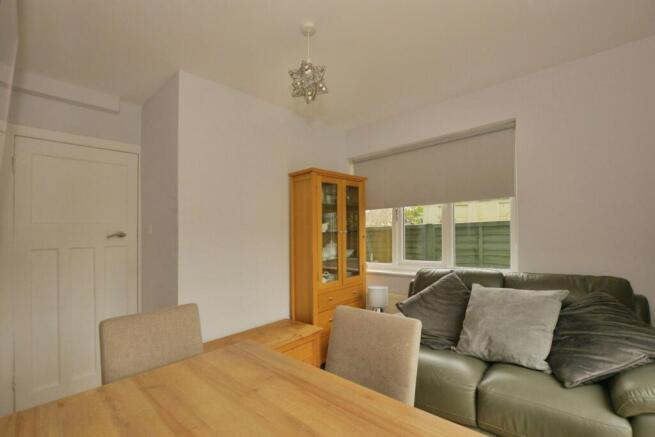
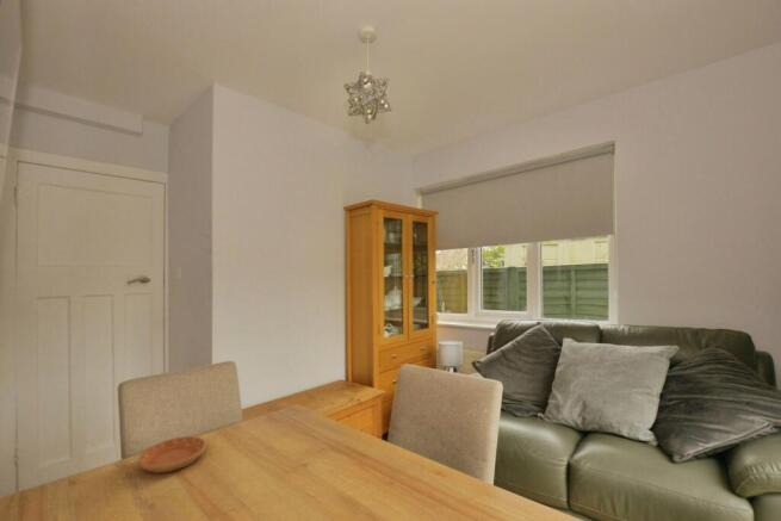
+ saucer (173, 454)
